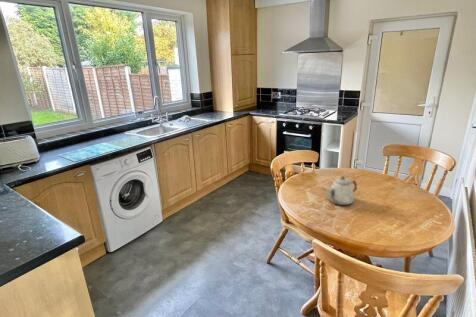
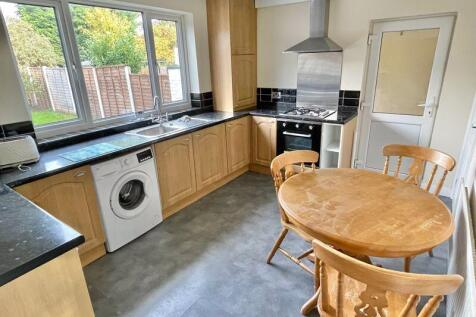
- teapot (339, 189)
